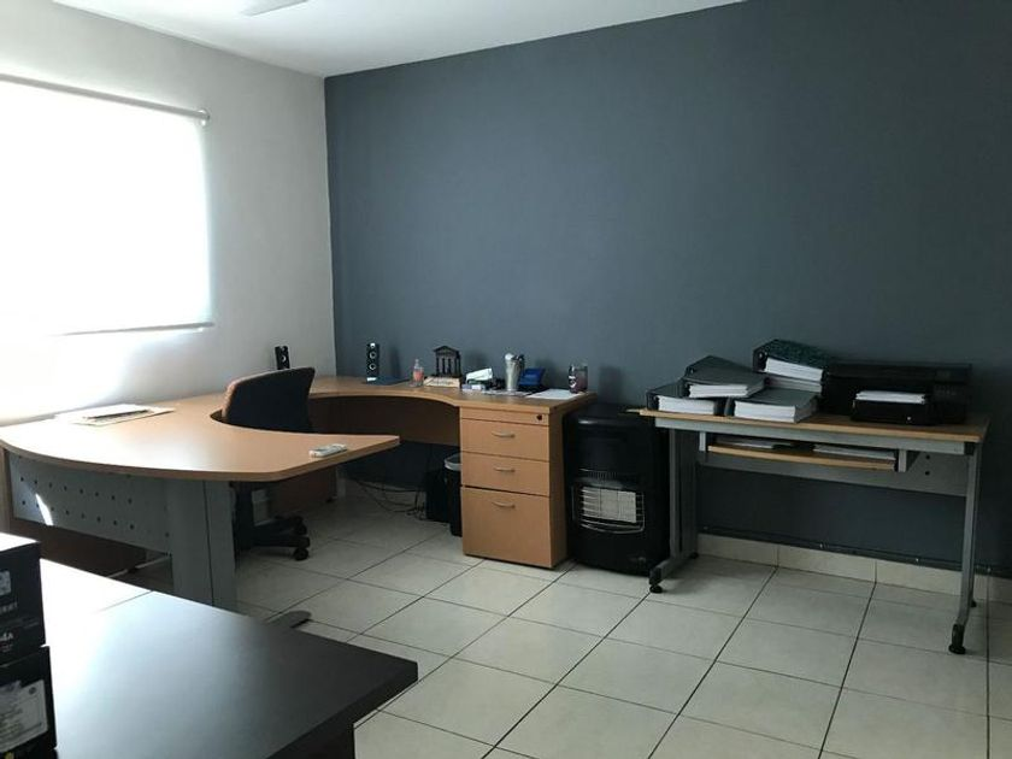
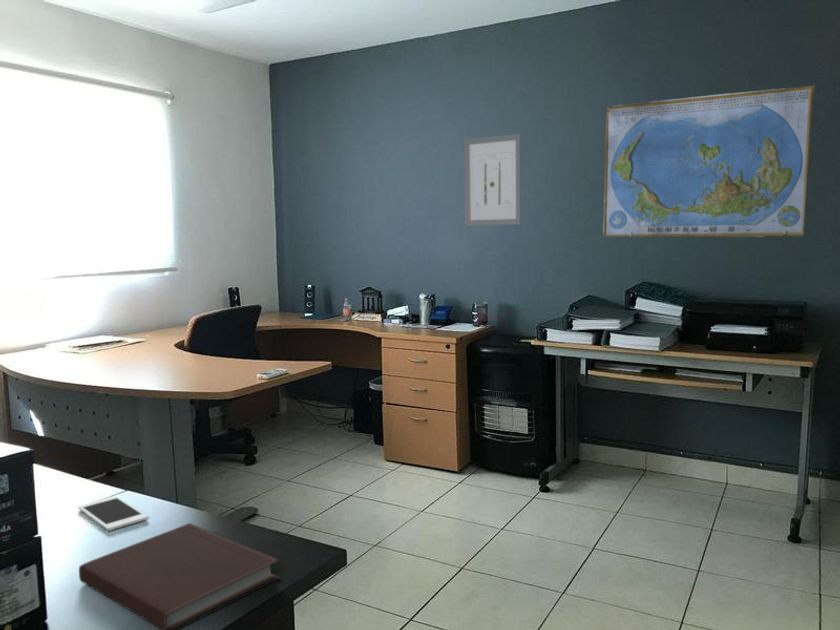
+ world map (700, 167)
+ cell phone (112, 512)
+ notebook (179, 571)
+ wall art (492, 181)
